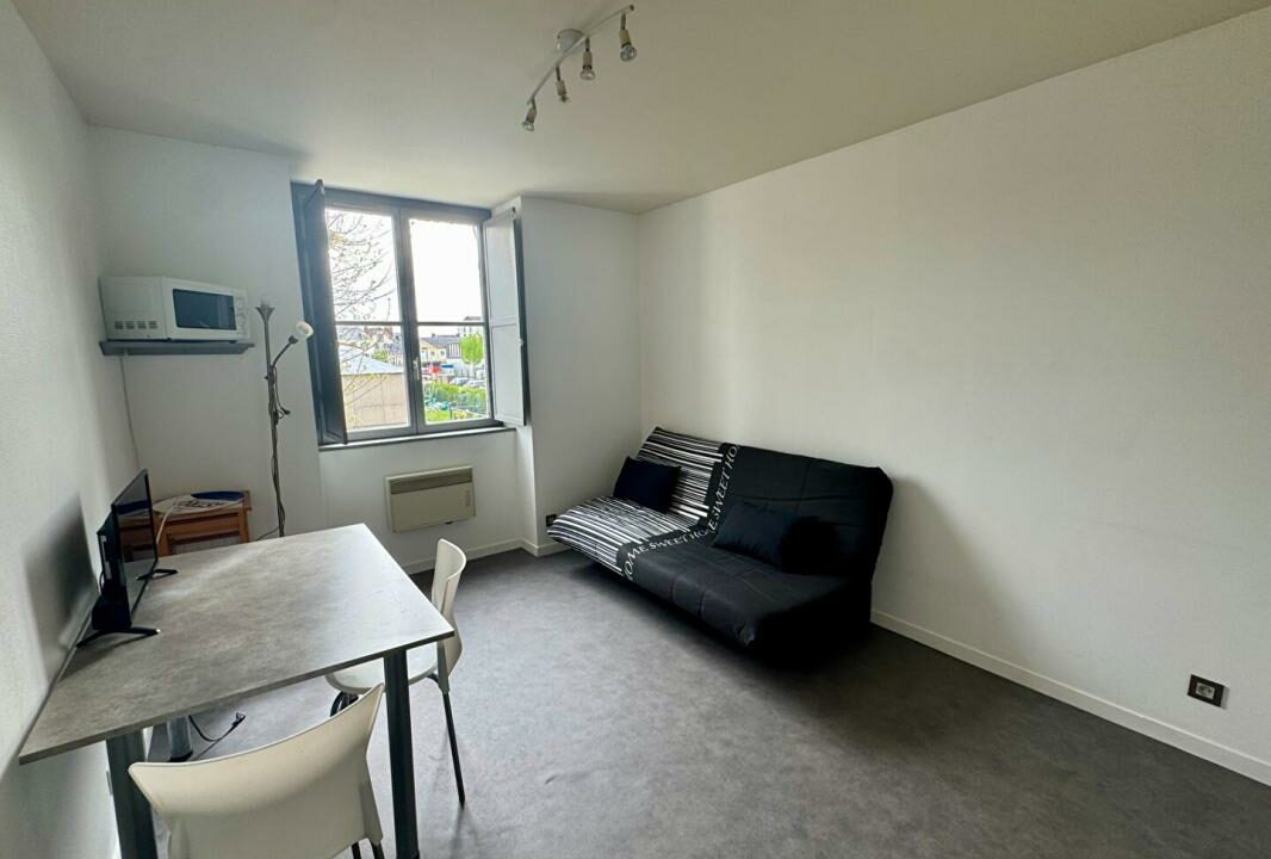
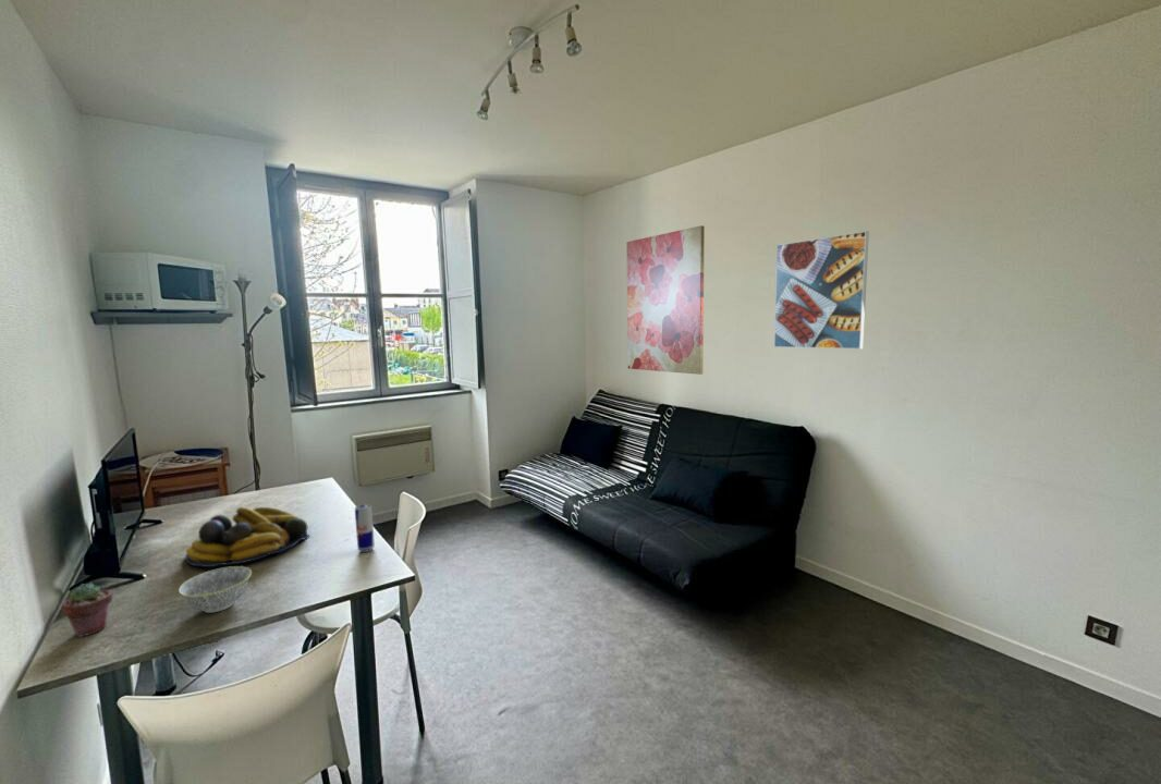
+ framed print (817, 294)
+ fruit bowl (247, 527)
+ bowl (218, 592)
+ potted succulent (88, 607)
+ wall art (662, 304)
+ beverage can (364, 527)
